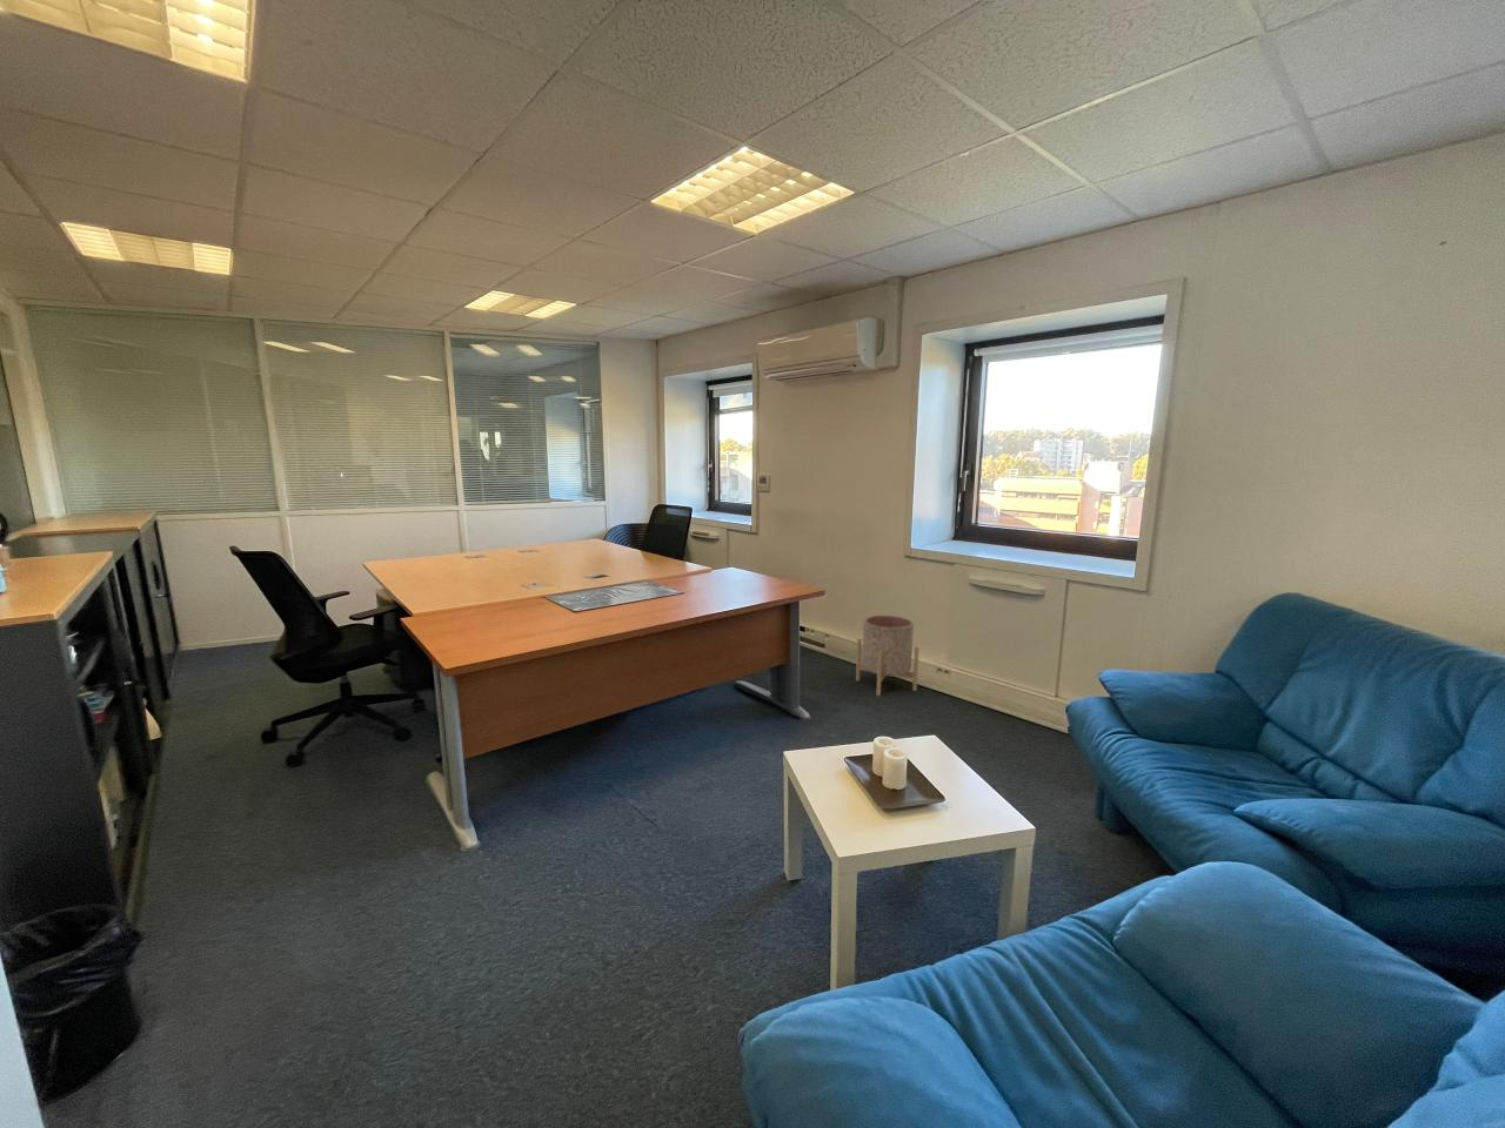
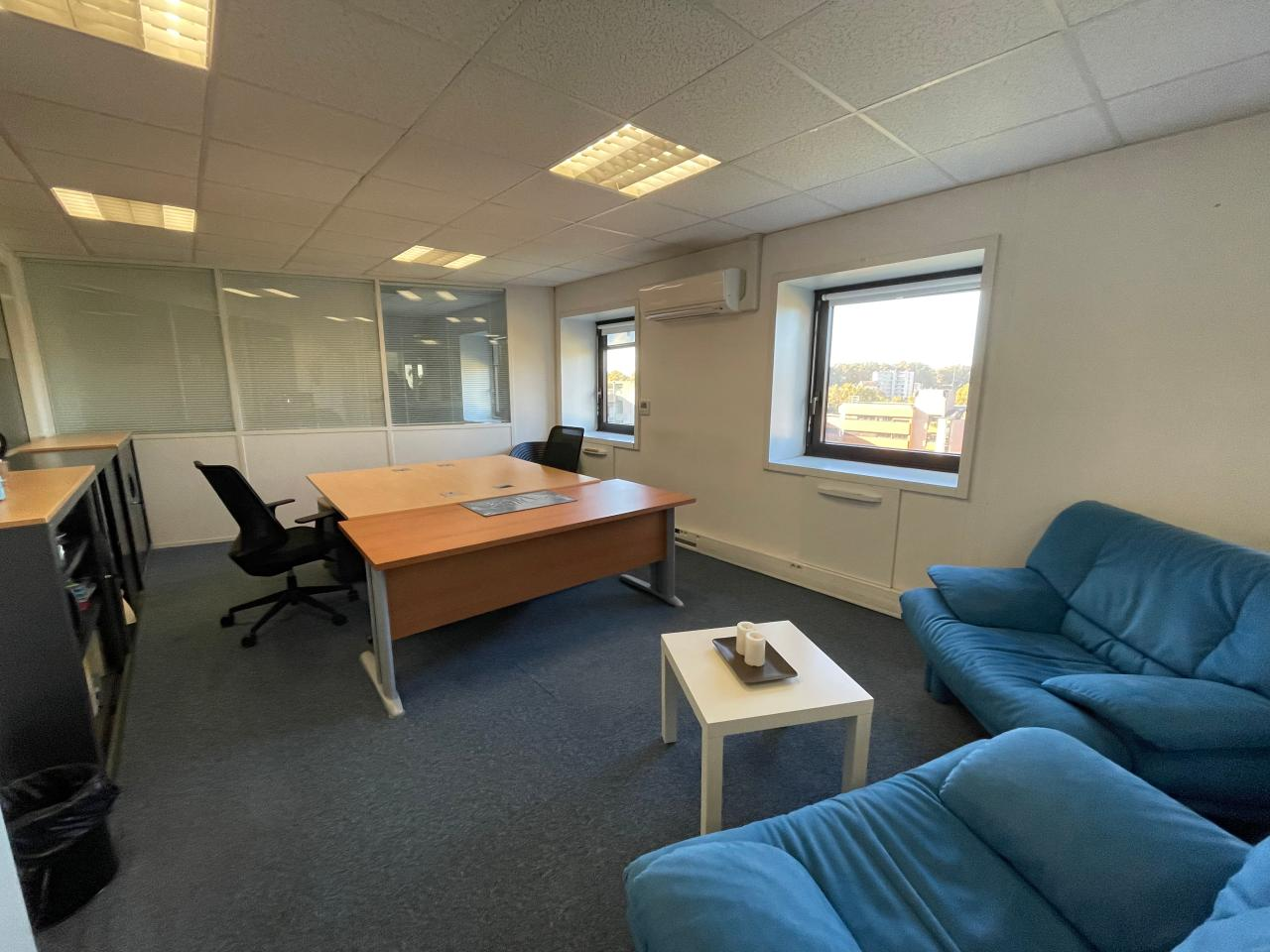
- planter (886, 653)
